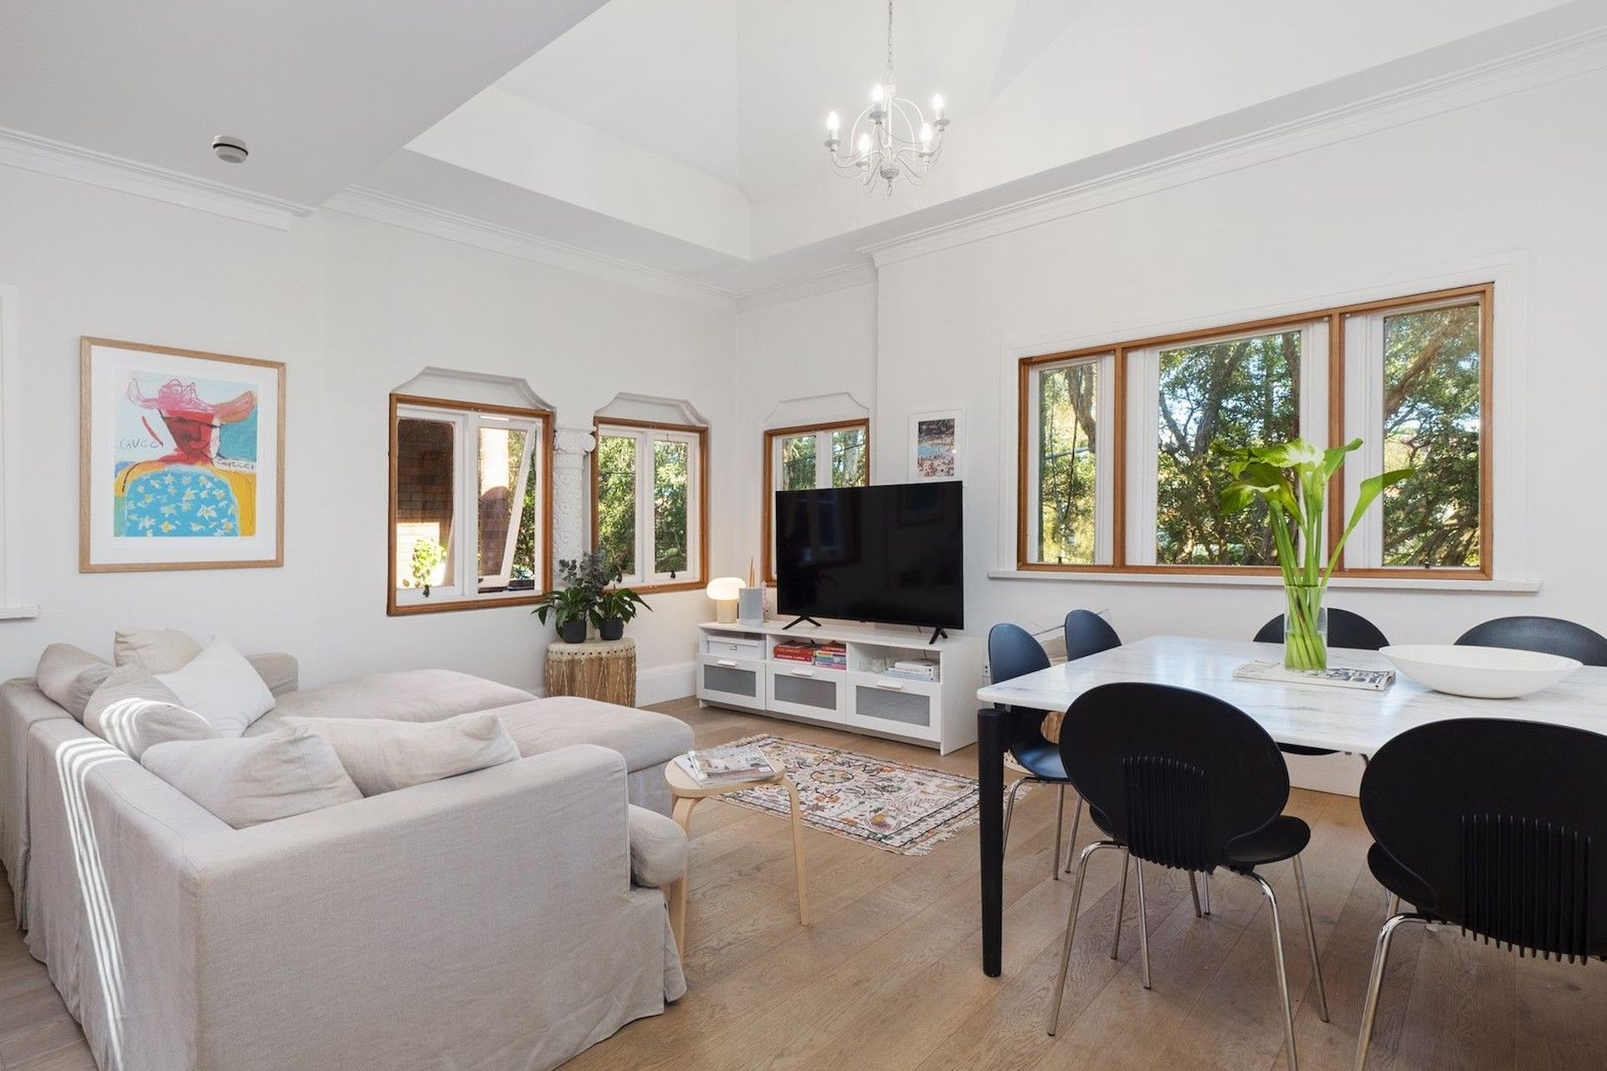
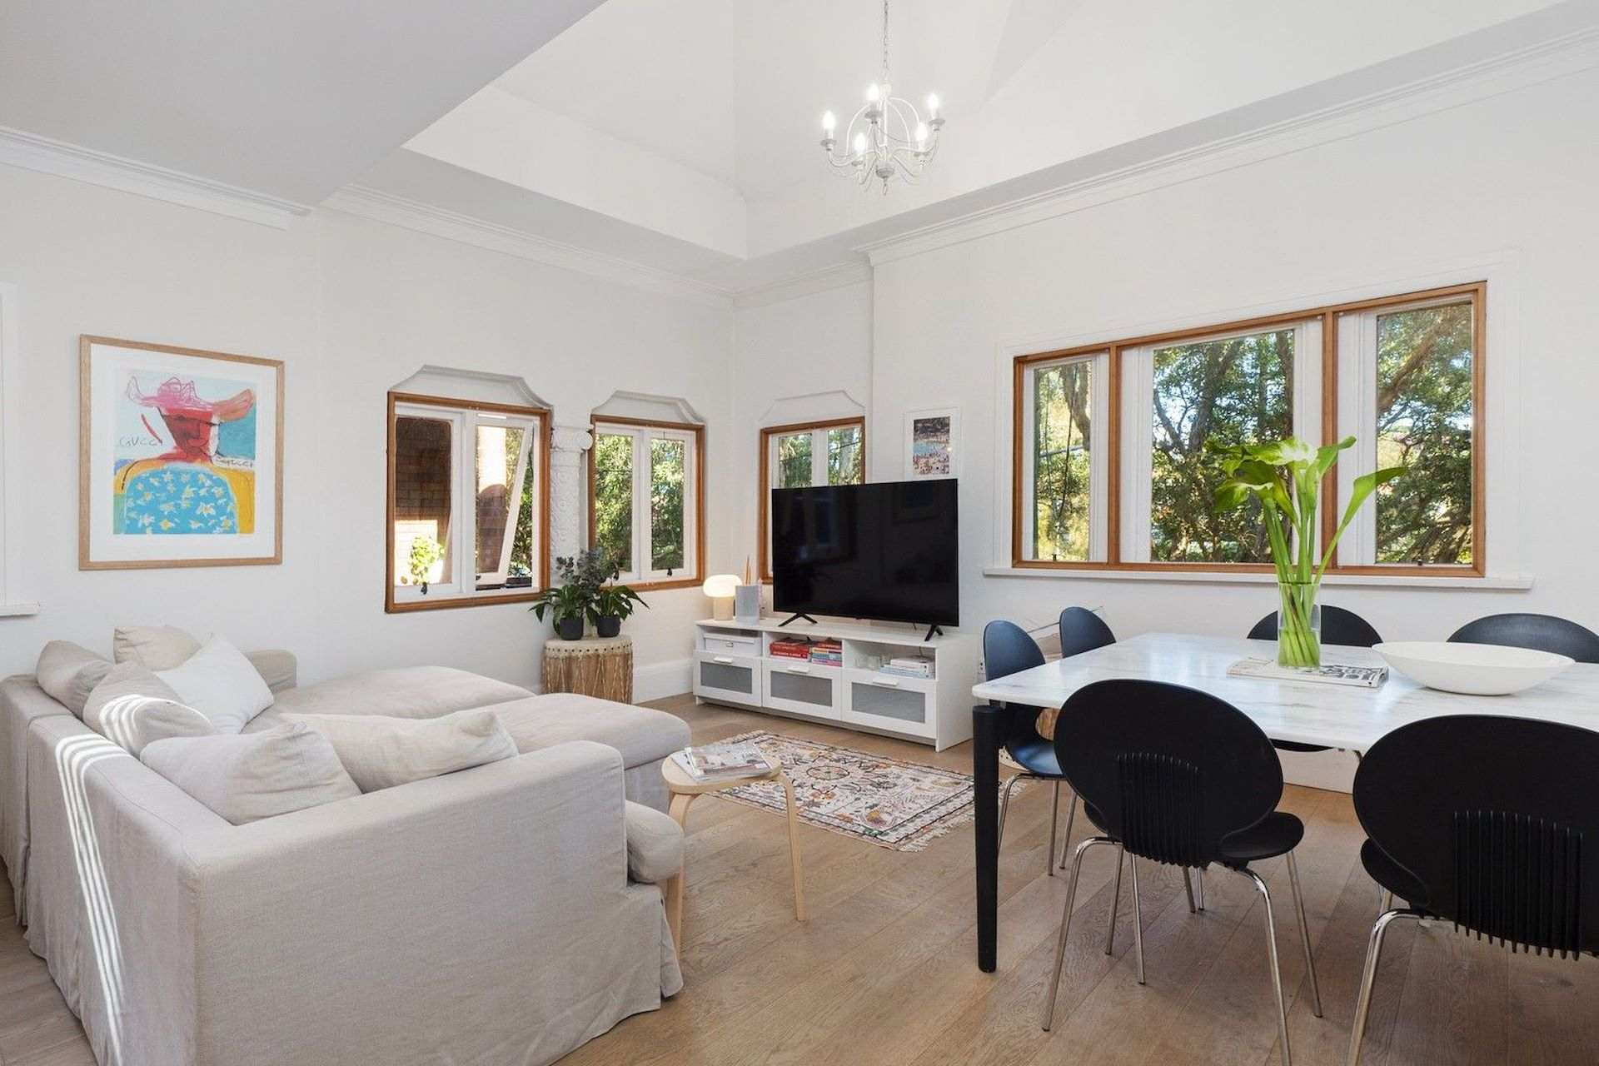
- smoke detector (230, 149)
